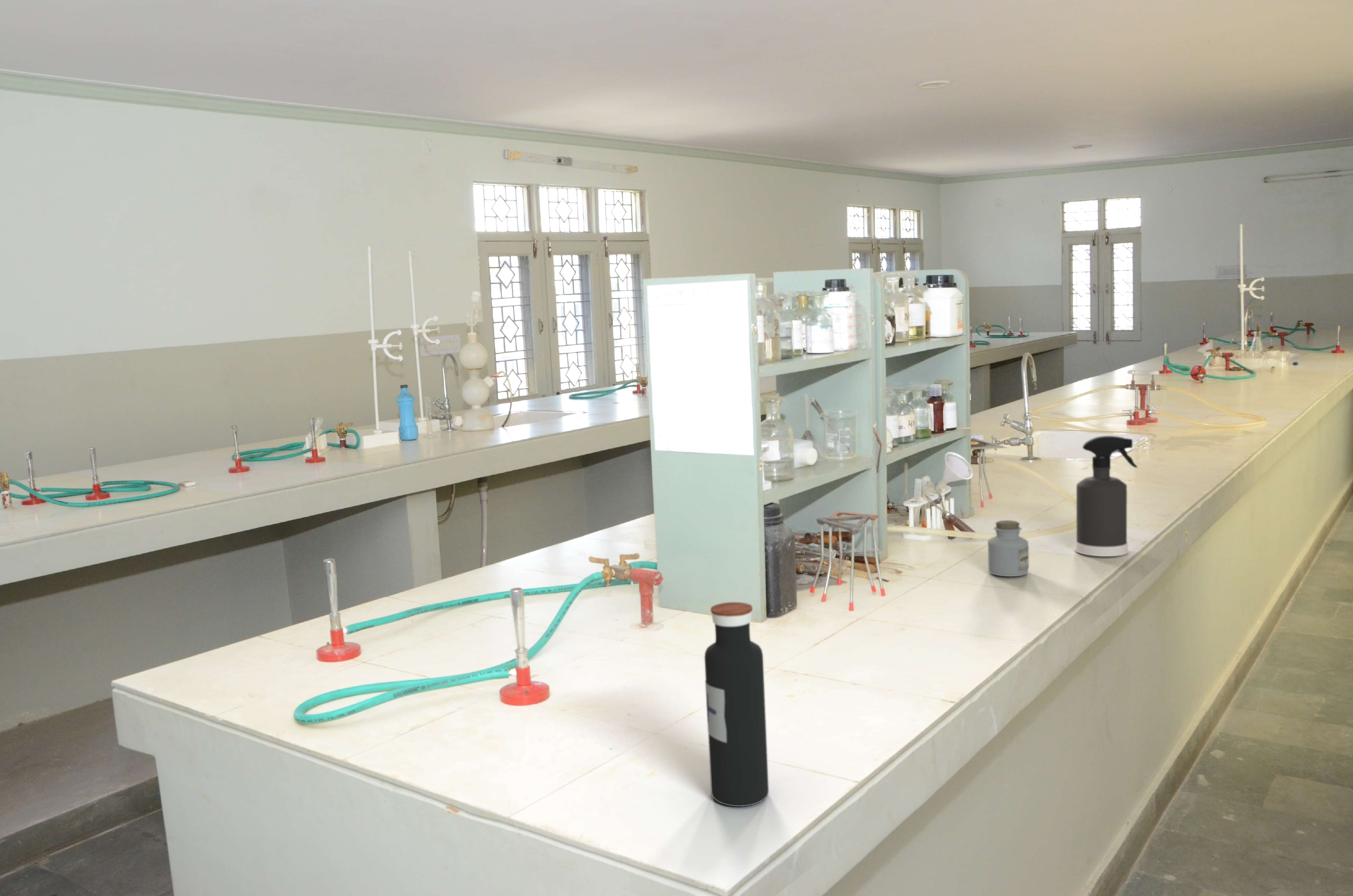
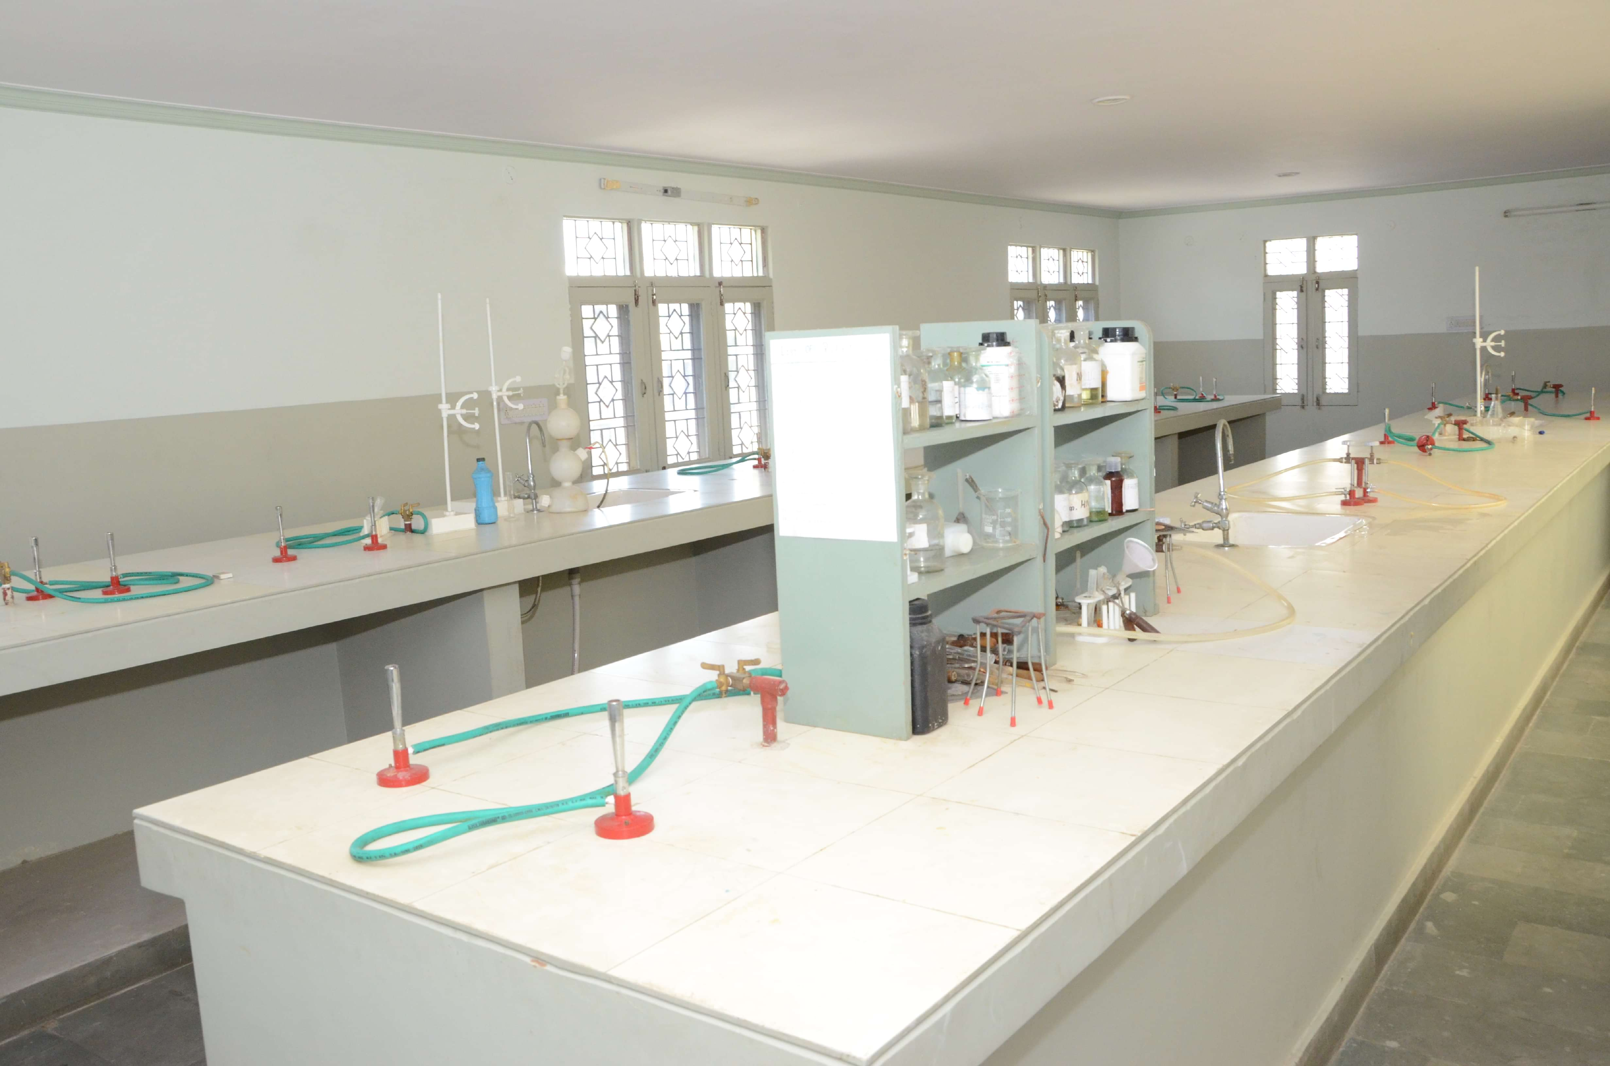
- spray bottle (1106, 494)
- water bottle (736, 702)
- jar (1008, 547)
